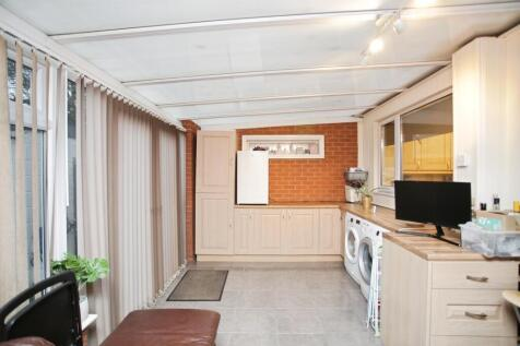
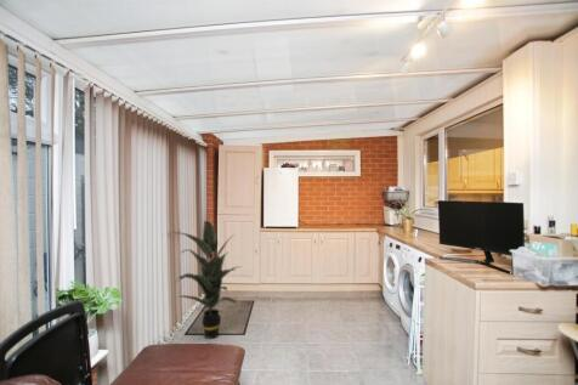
+ indoor plant (206, 278)
